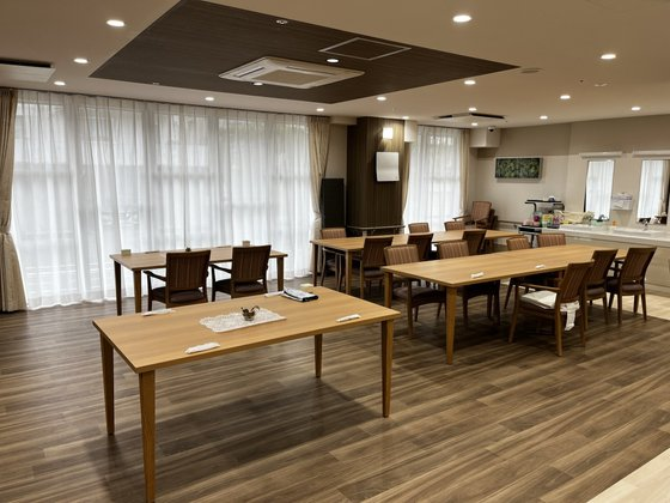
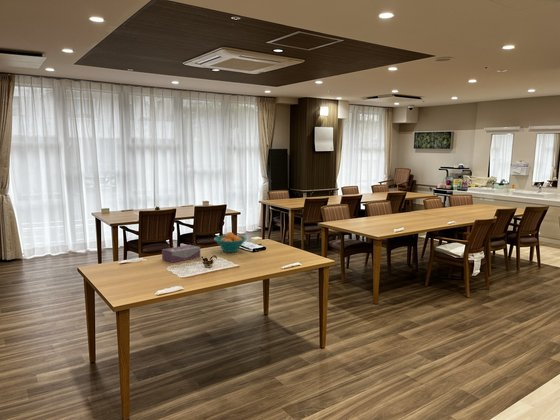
+ fruit bowl (230, 241)
+ tissue box (181, 252)
